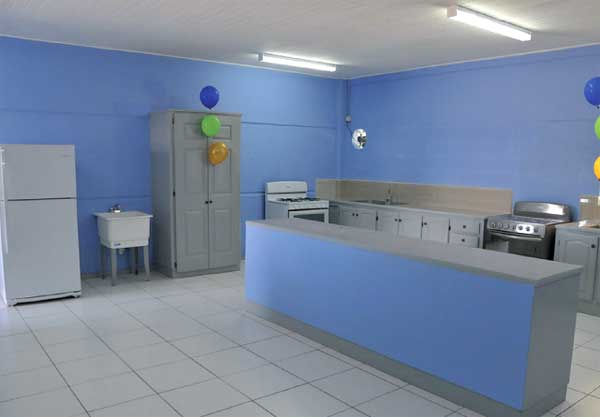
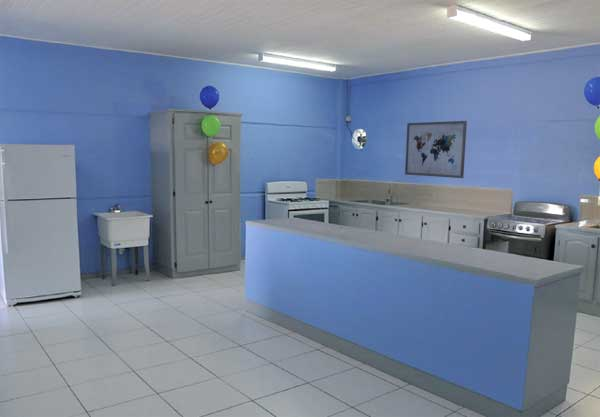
+ wall art (433, 149)
